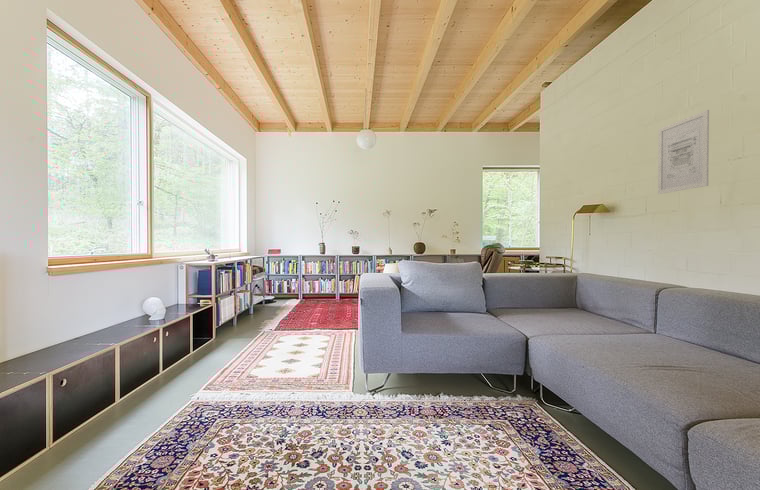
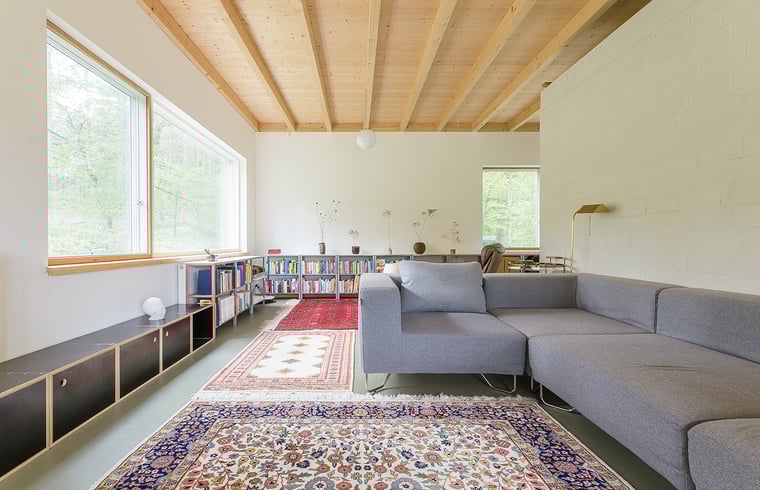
- wall art (681, 155)
